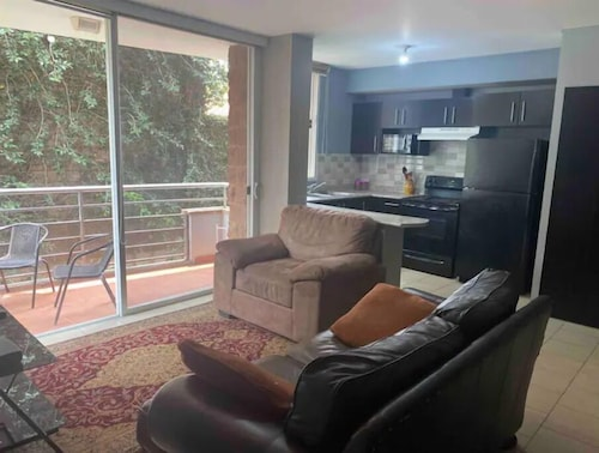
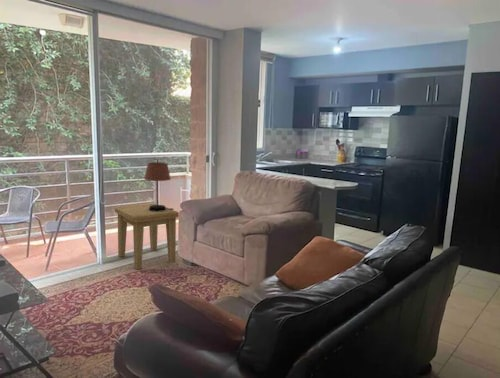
+ table lamp (157, 184)
+ side table (143, 232)
